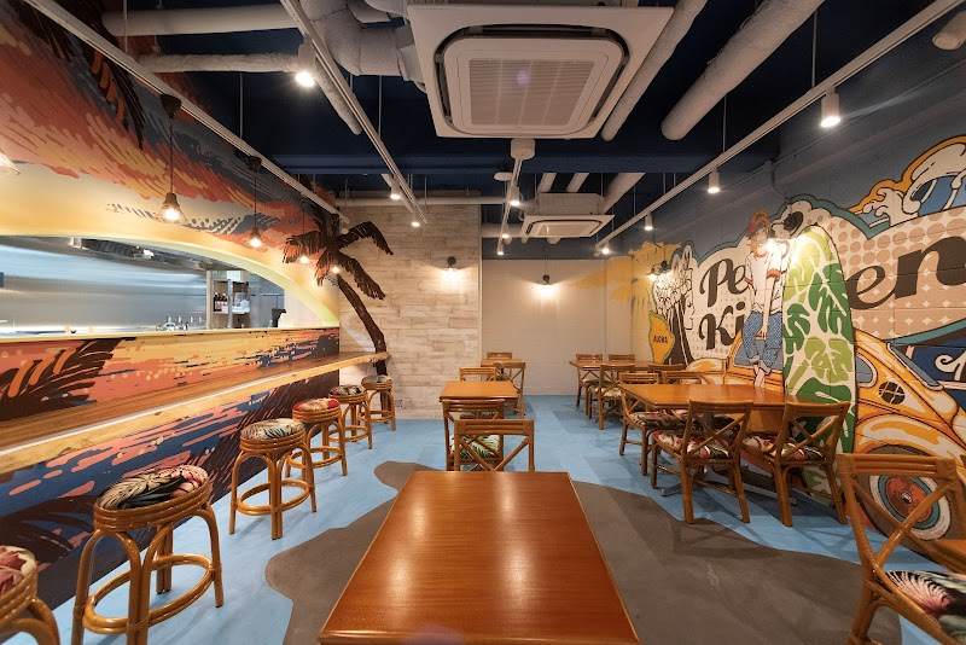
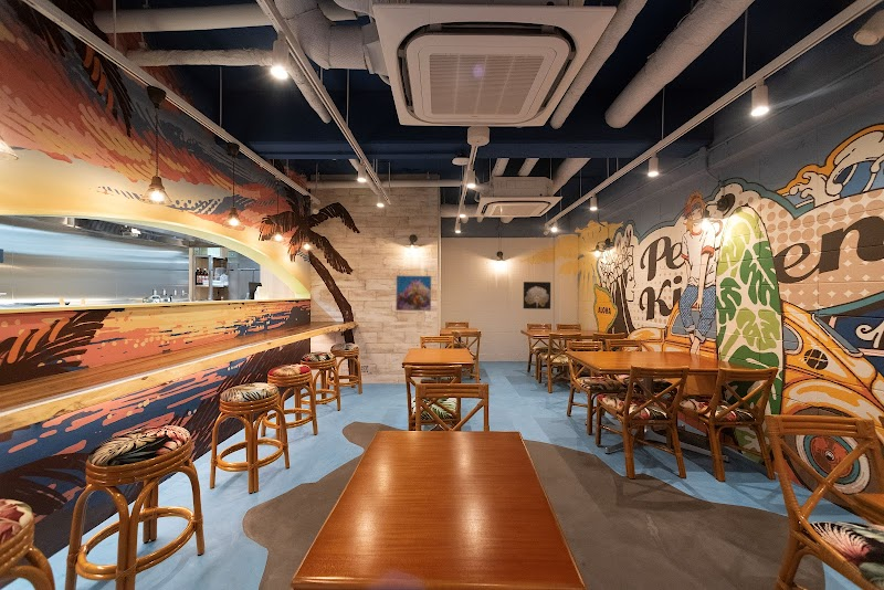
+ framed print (413, 293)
+ wall art (536, 295)
